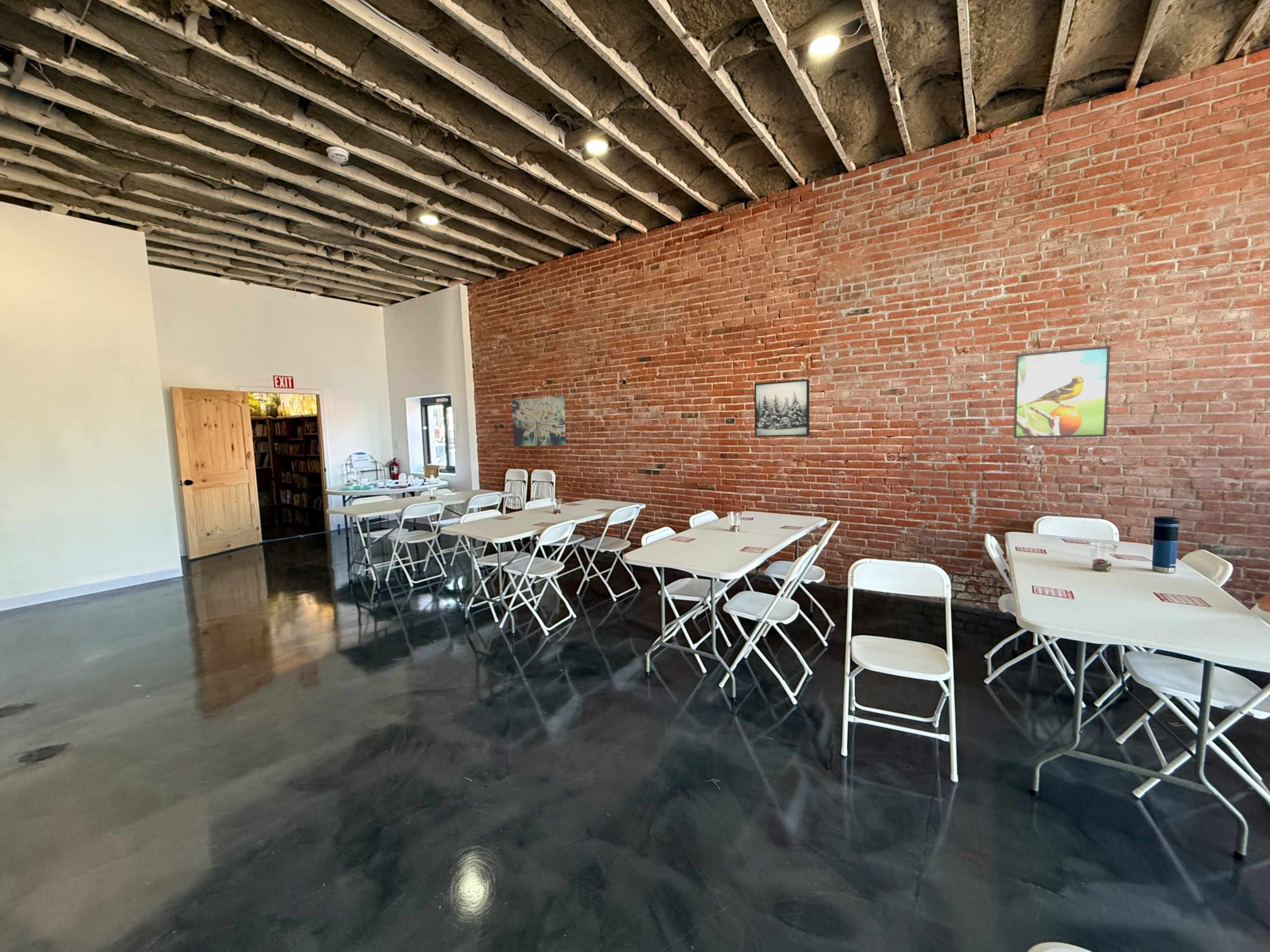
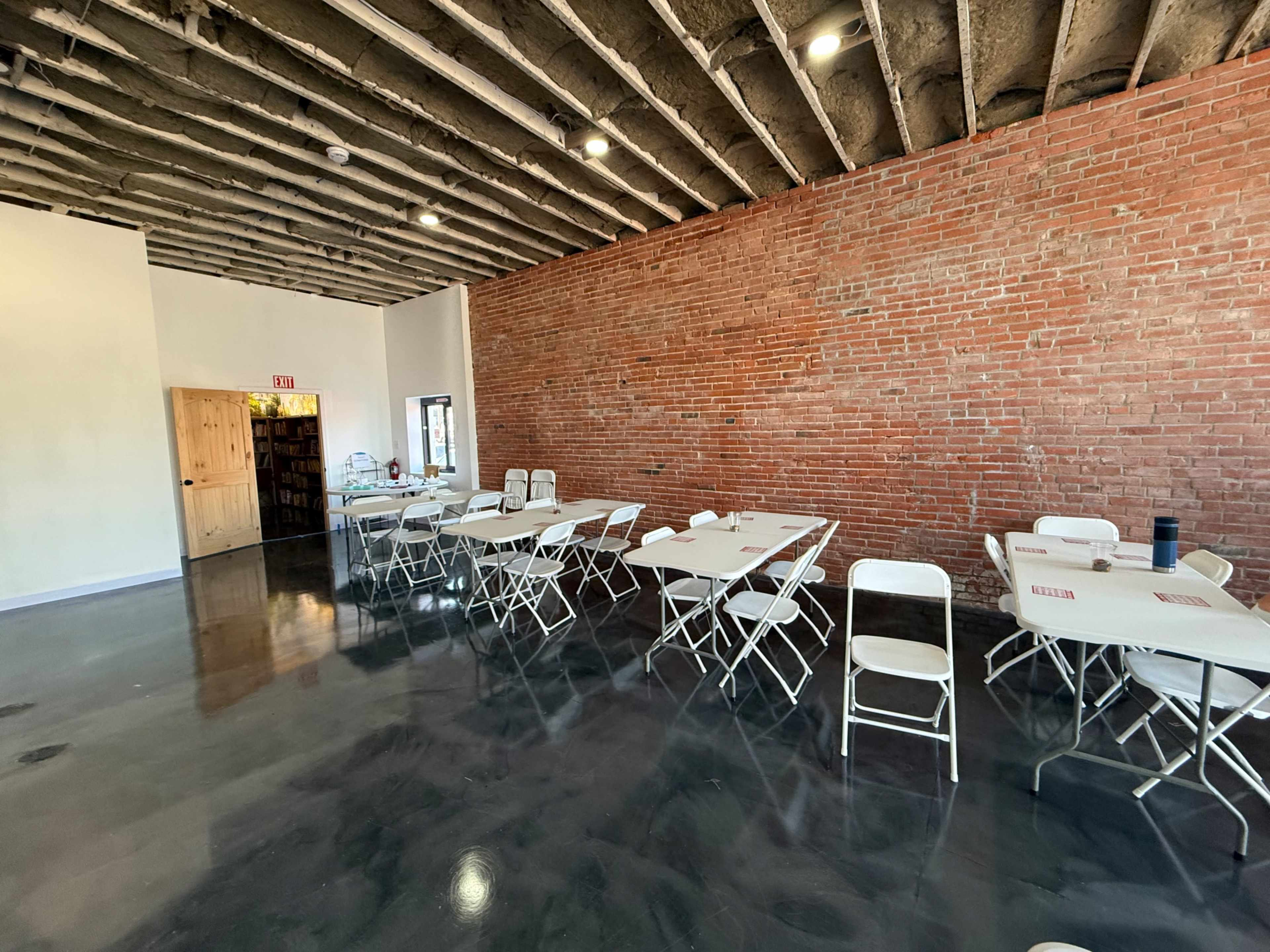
- wall art (781, 409)
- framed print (1059, 394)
- wall art (538, 422)
